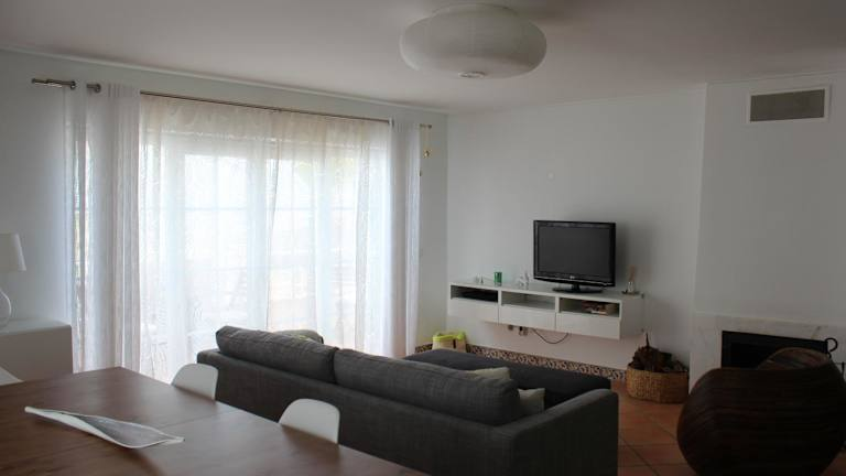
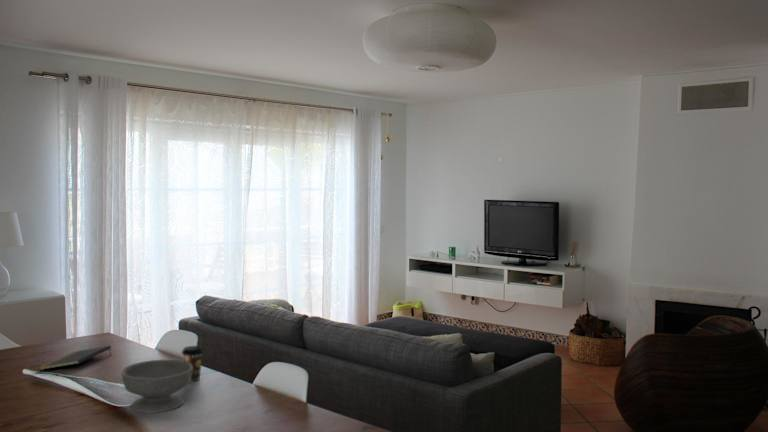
+ bowl (157, 386)
+ coffee cup (192, 364)
+ notepad (76, 357)
